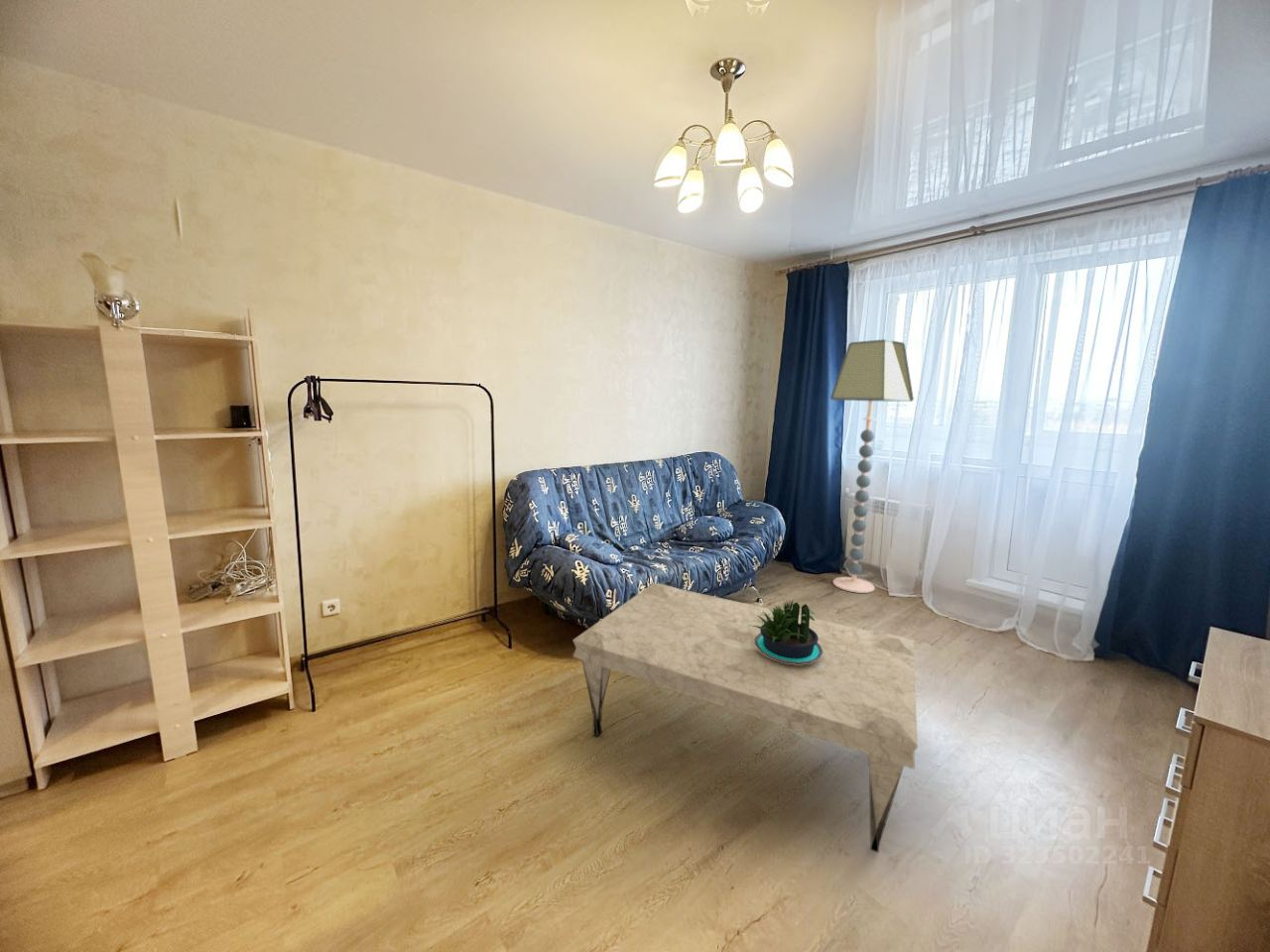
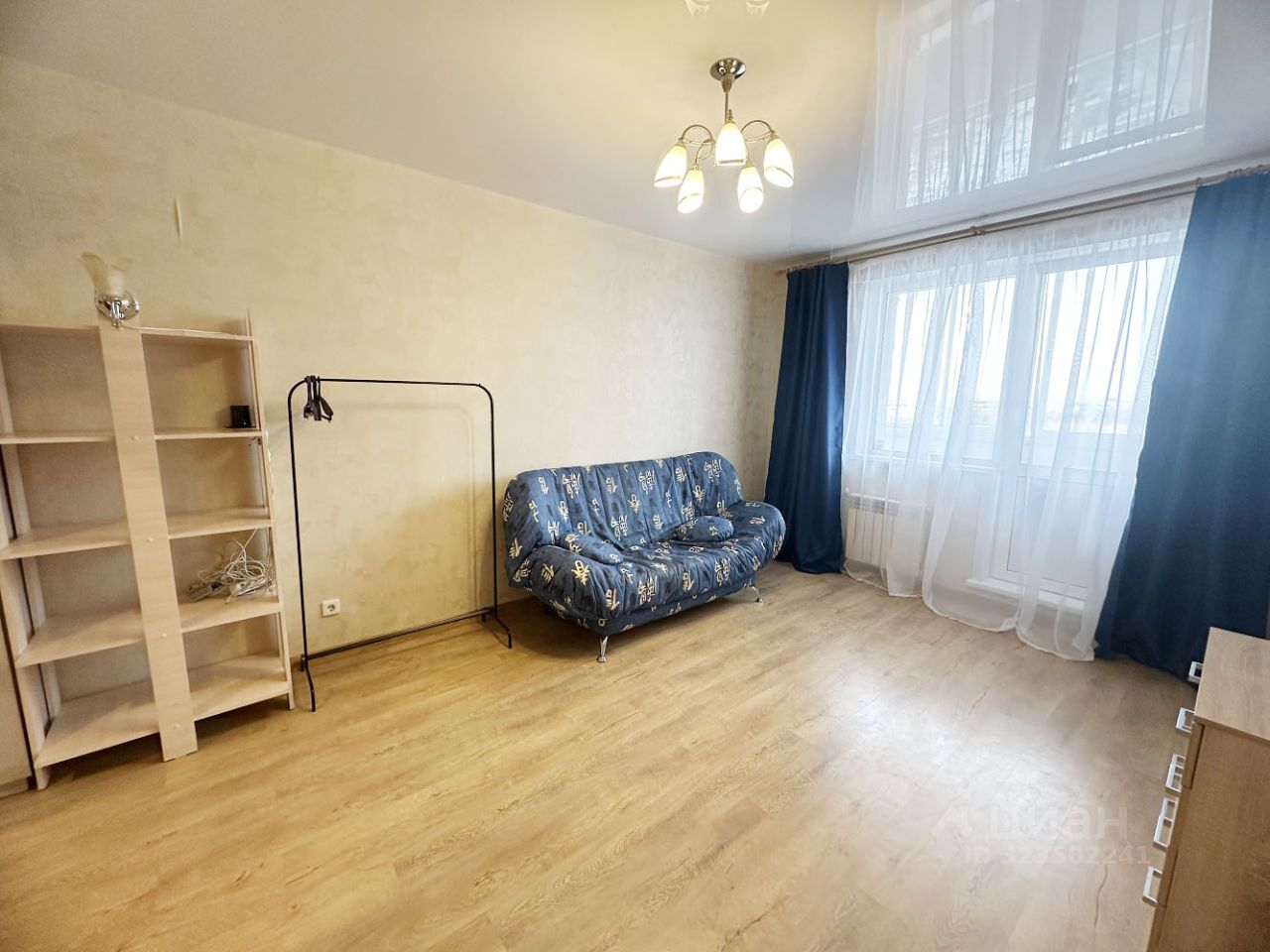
- floor lamp (864, 468)
- potted plant (786, 627)
- coffee table (742, 685)
